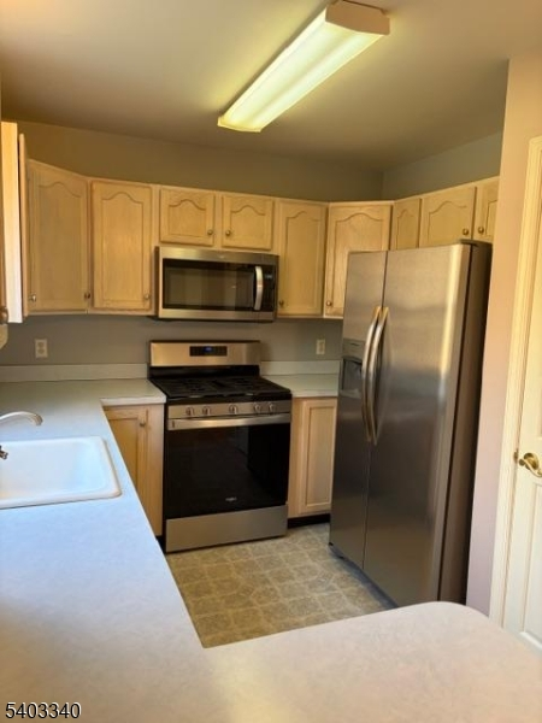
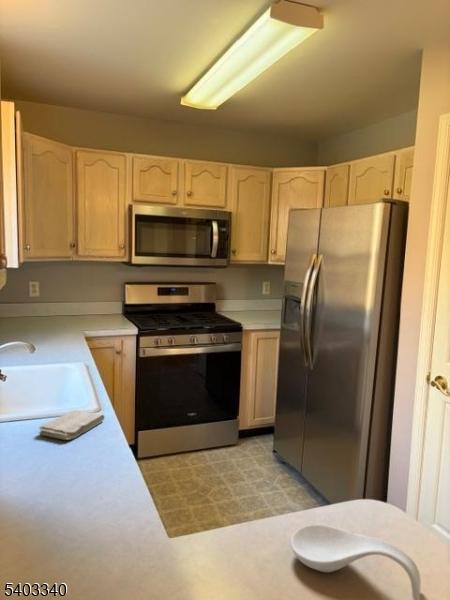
+ washcloth (72, 423)
+ spoon rest (353, 553)
